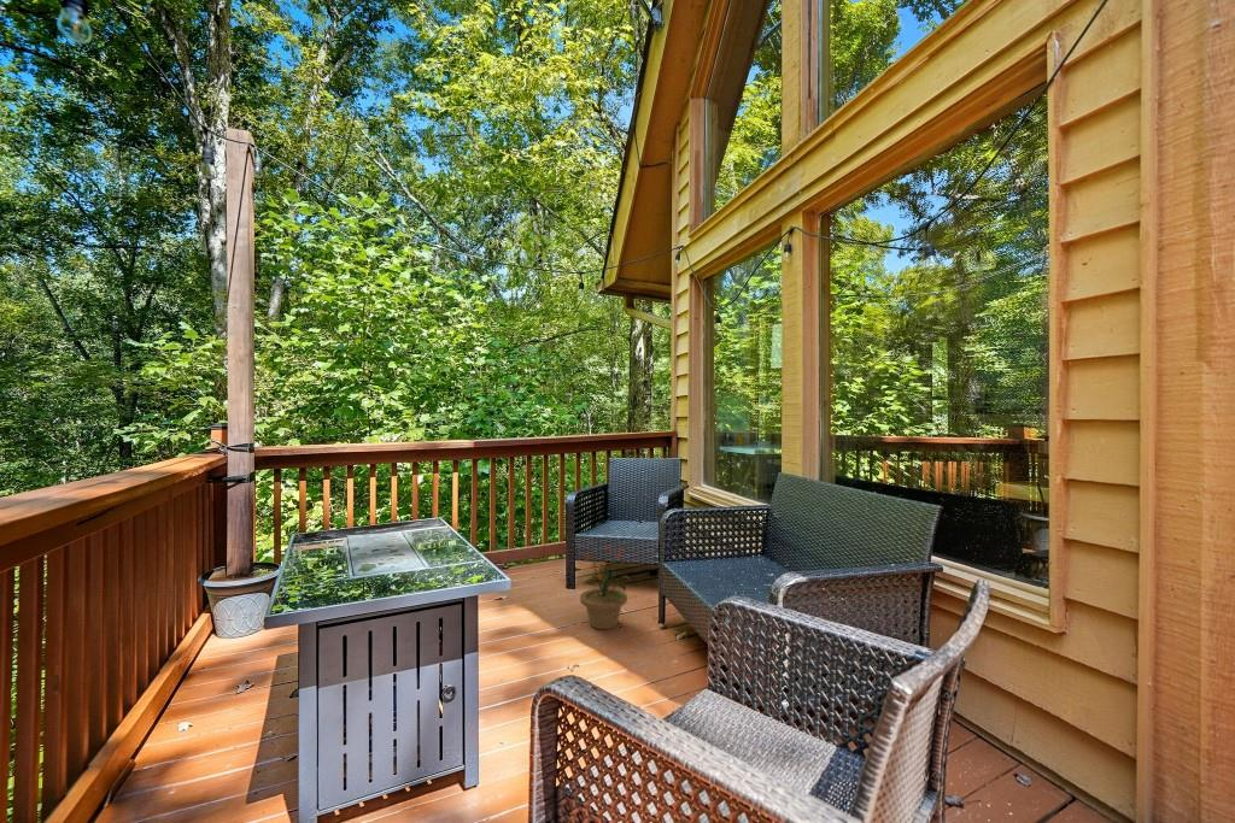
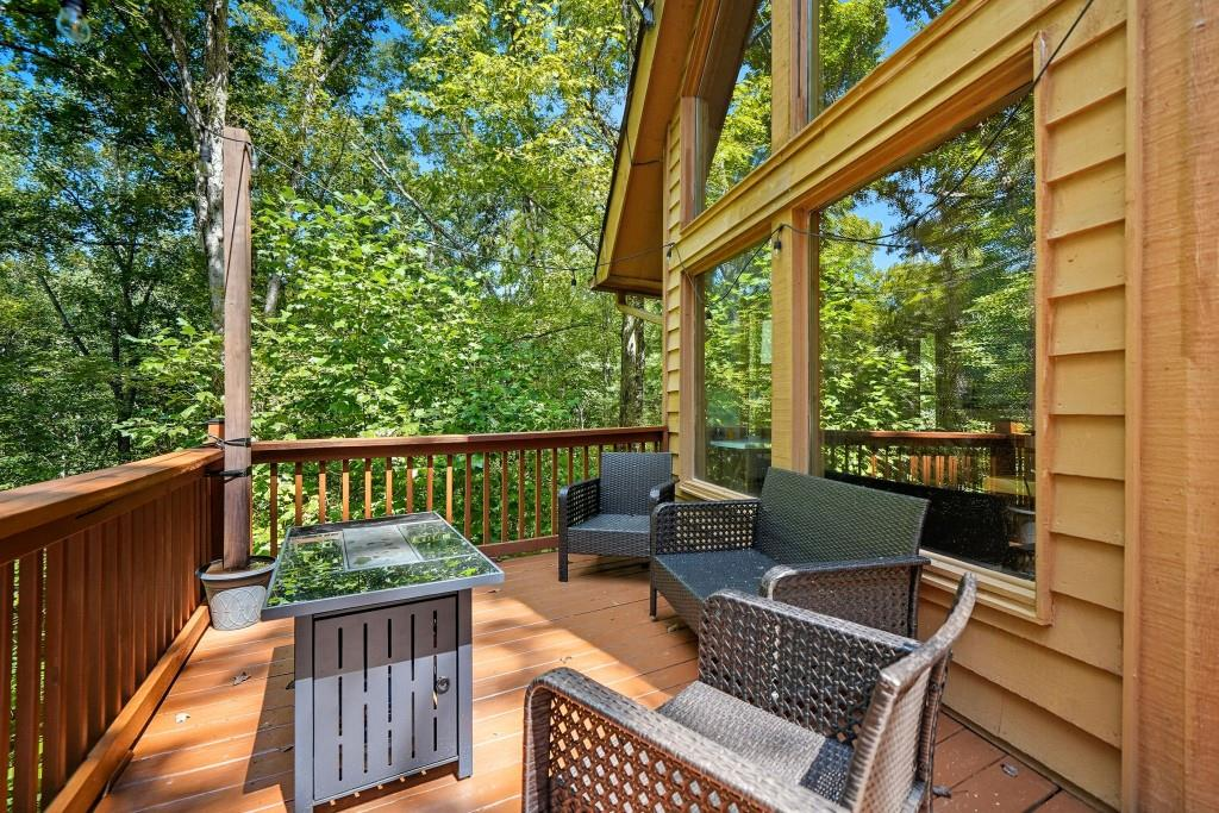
- potted plant (605, 584)
